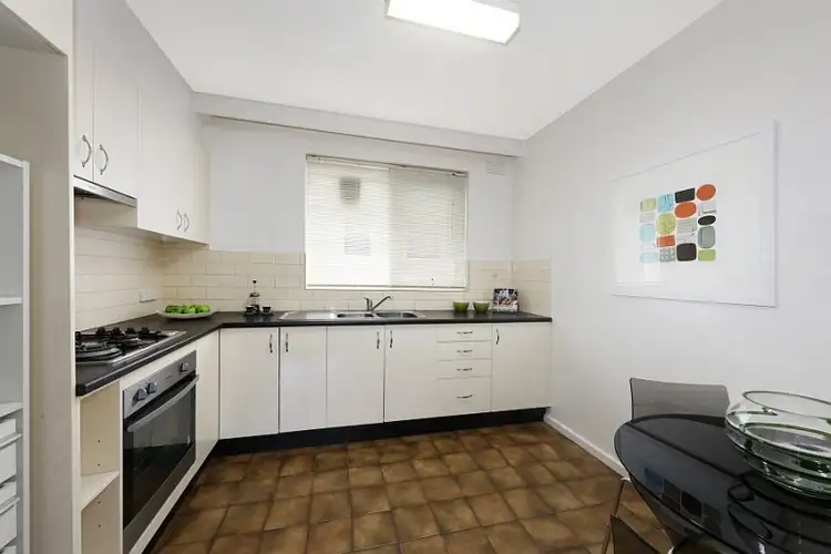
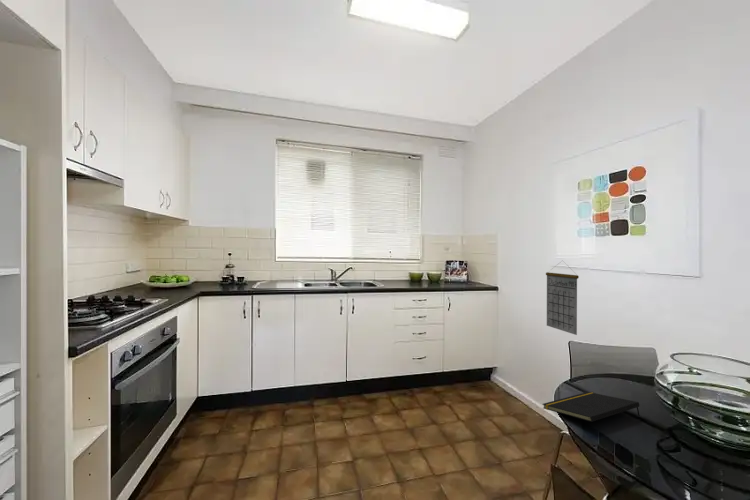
+ calendar (561, 295)
+ notepad (589, 405)
